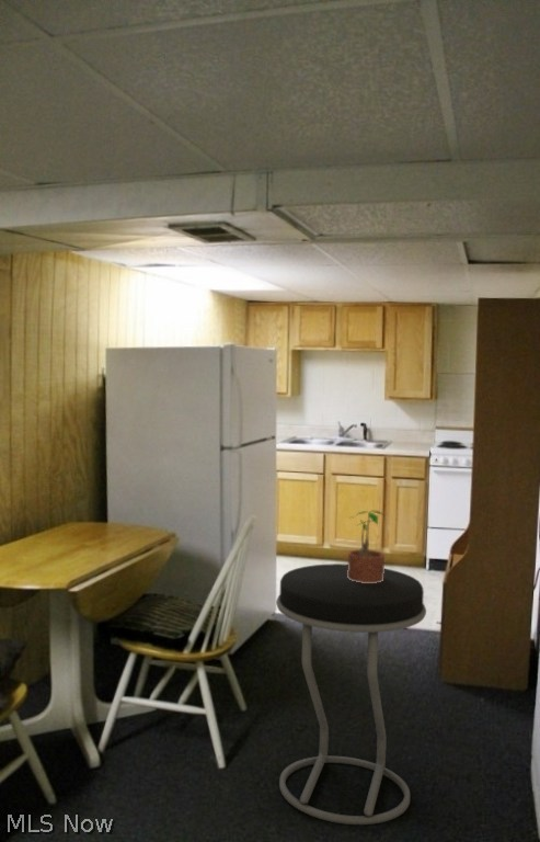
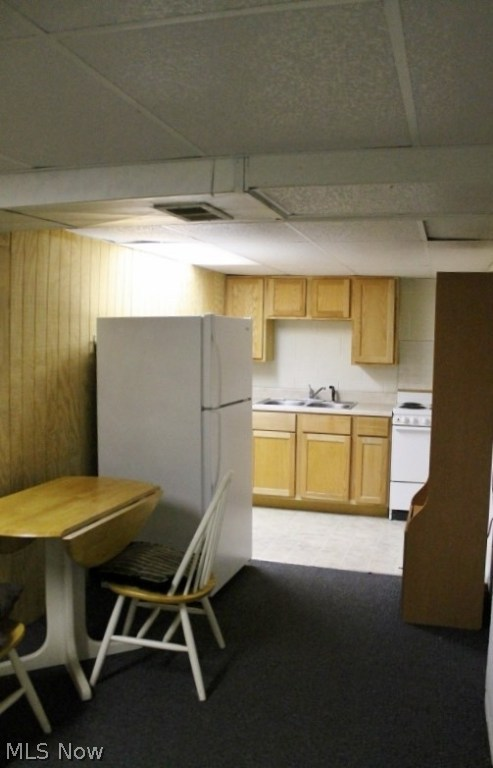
- potted plant (367, 544)
- stool (368, 682)
